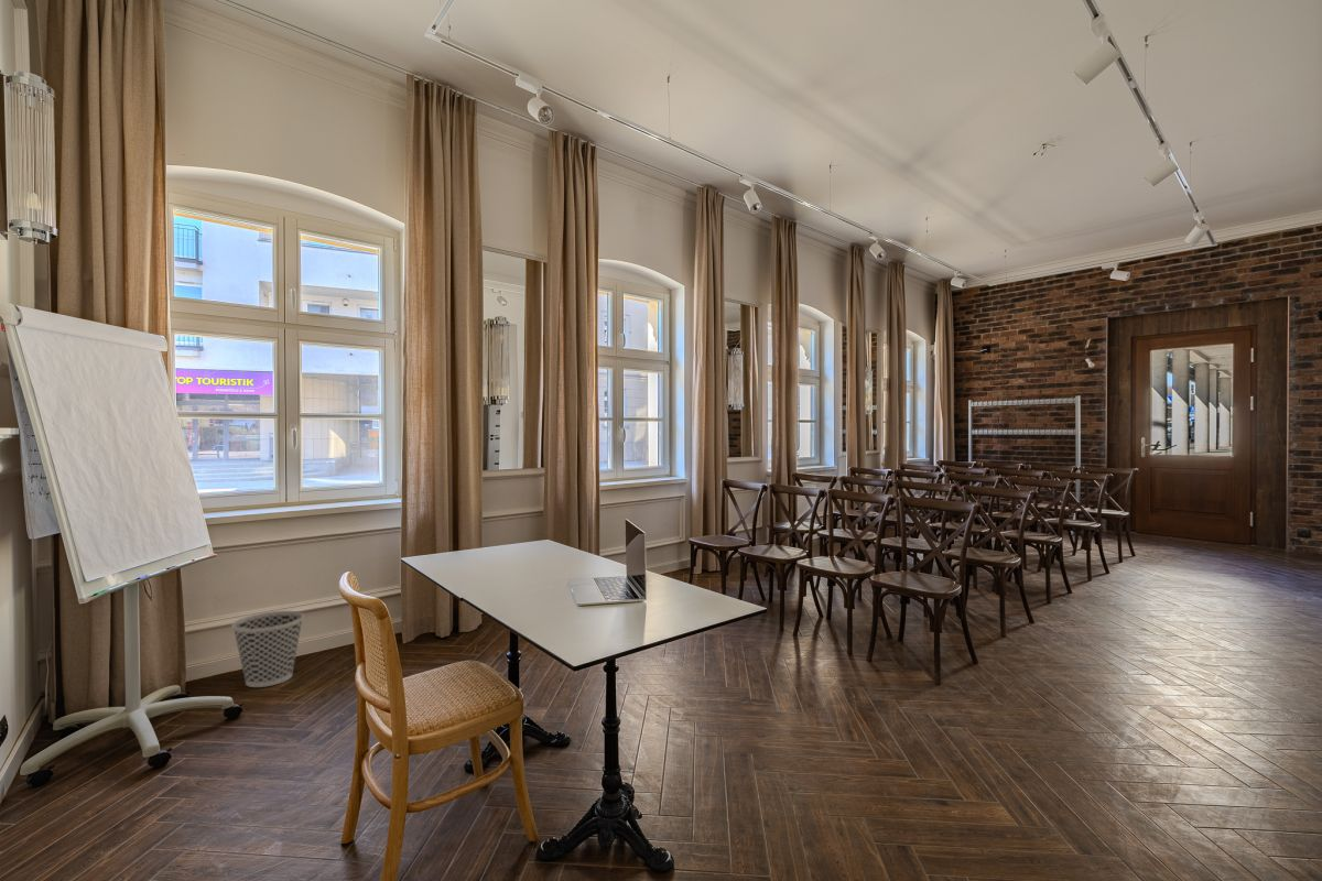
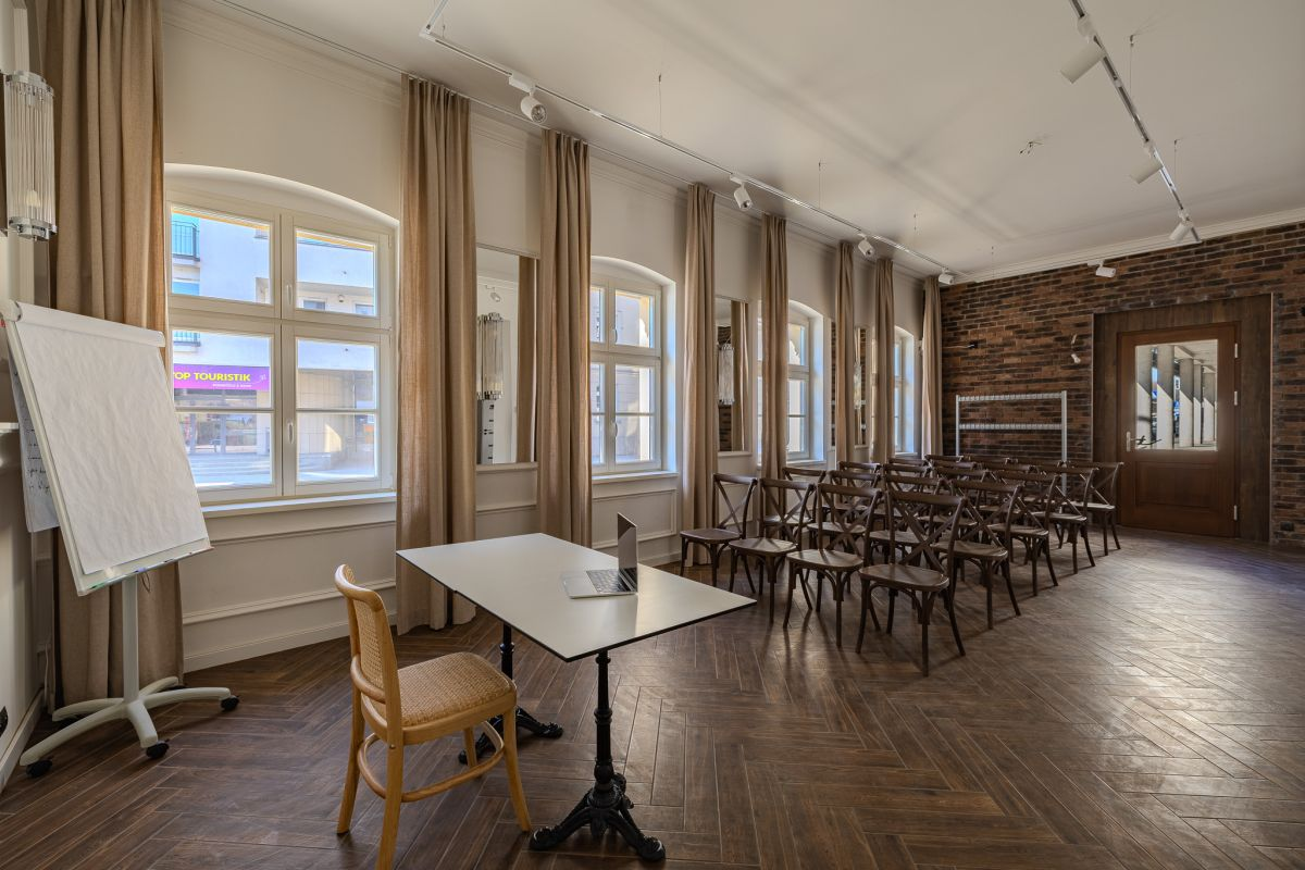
- wastebasket (269, 649)
